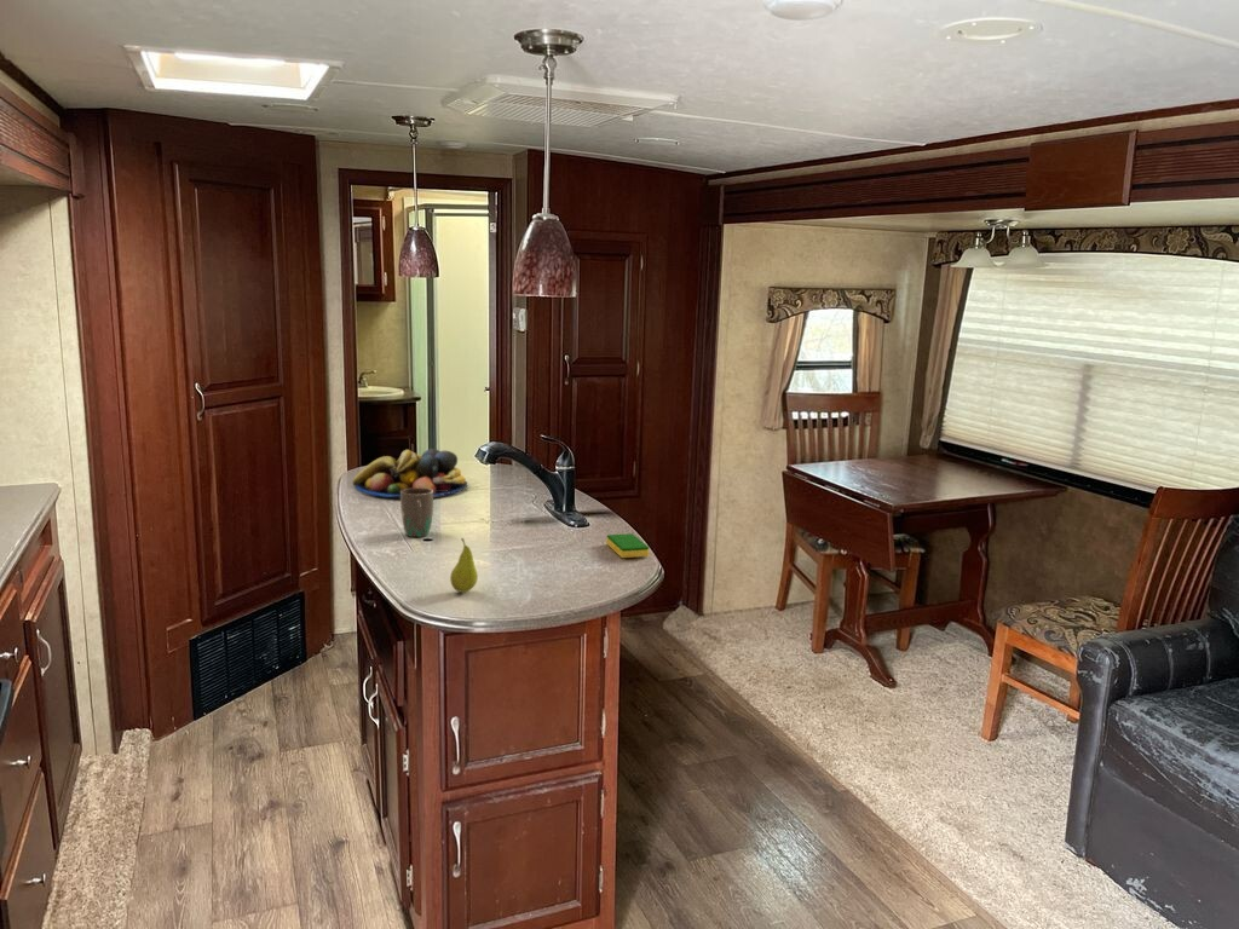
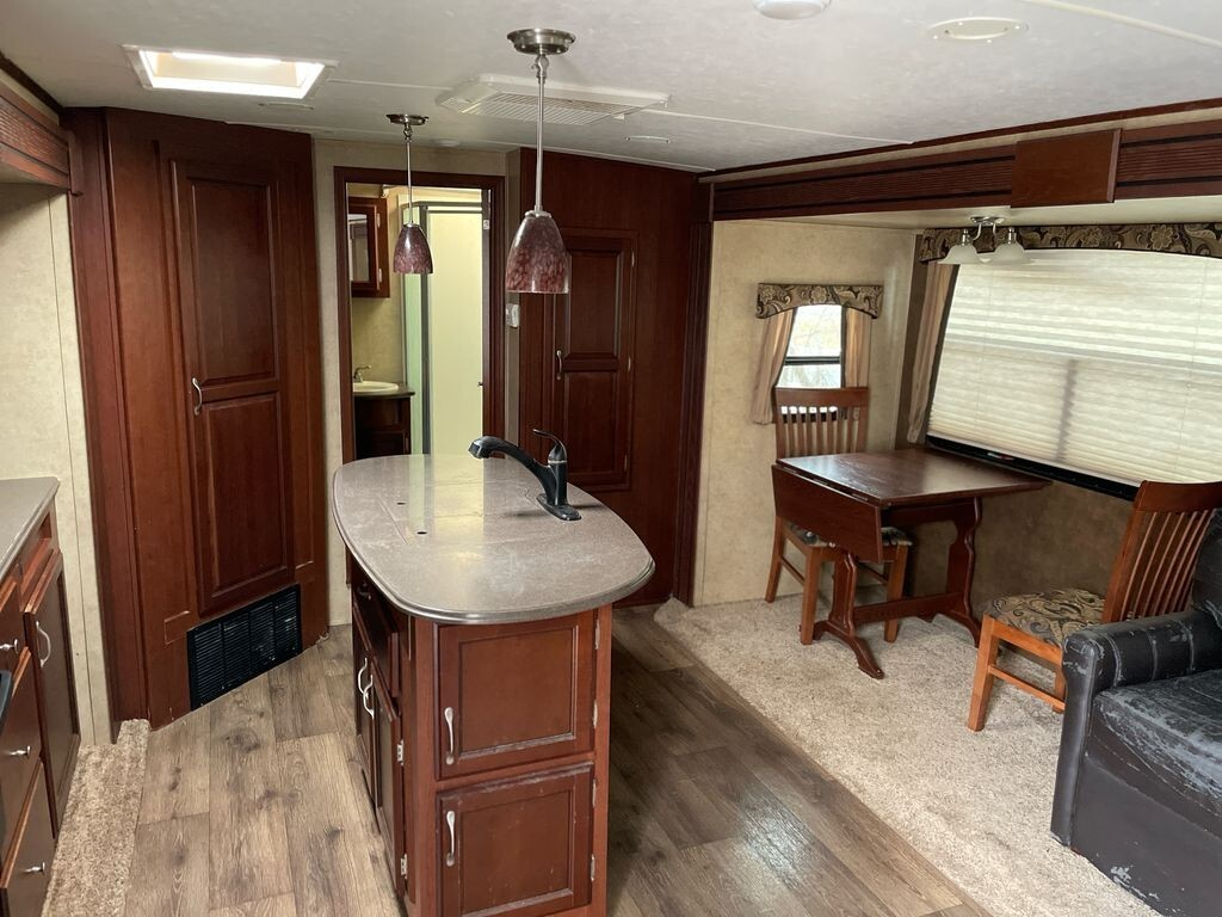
- fruit (463, 564)
- mug (417, 514)
- fruit bowl (411, 467)
- dish sponge (627, 544)
